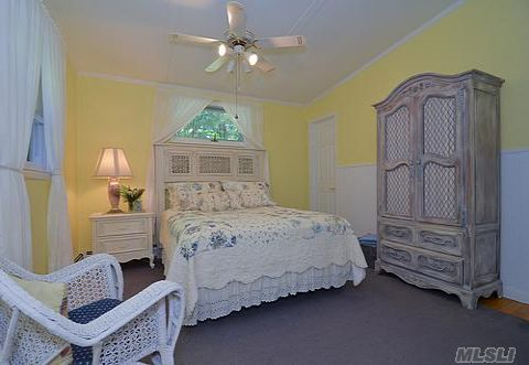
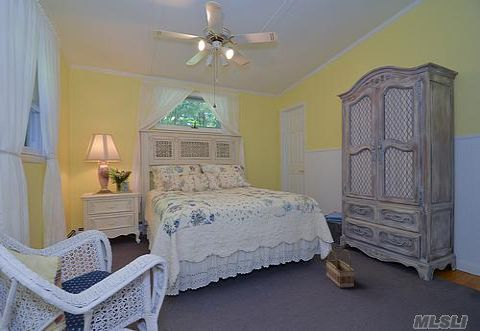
+ basket (339, 265)
